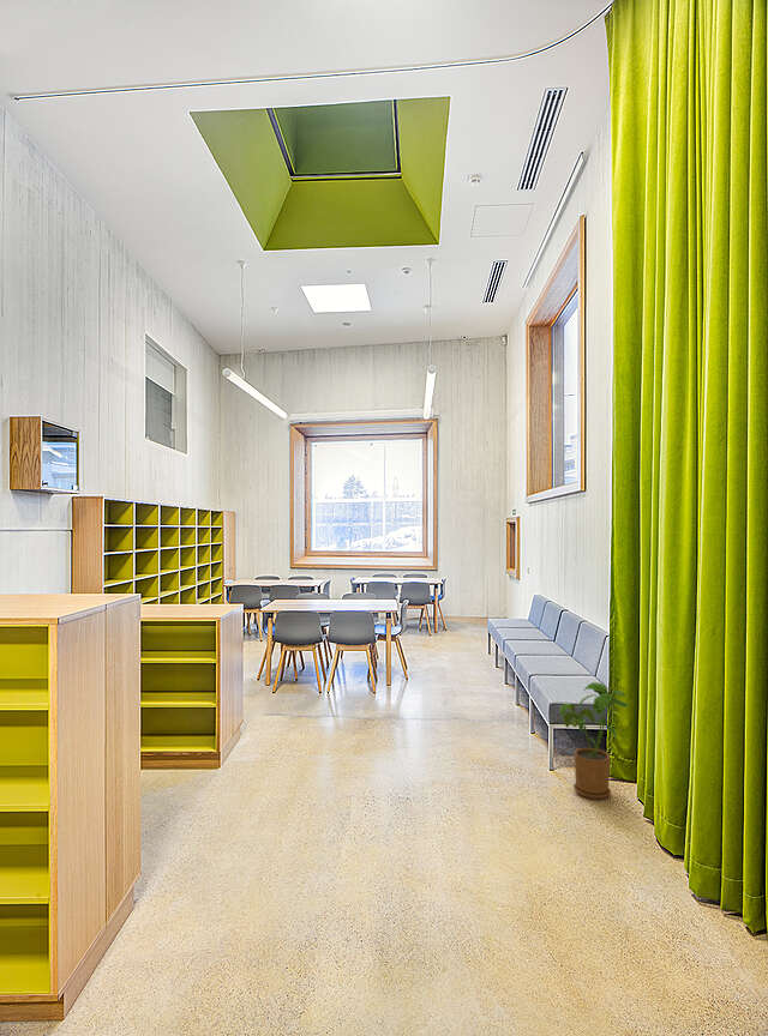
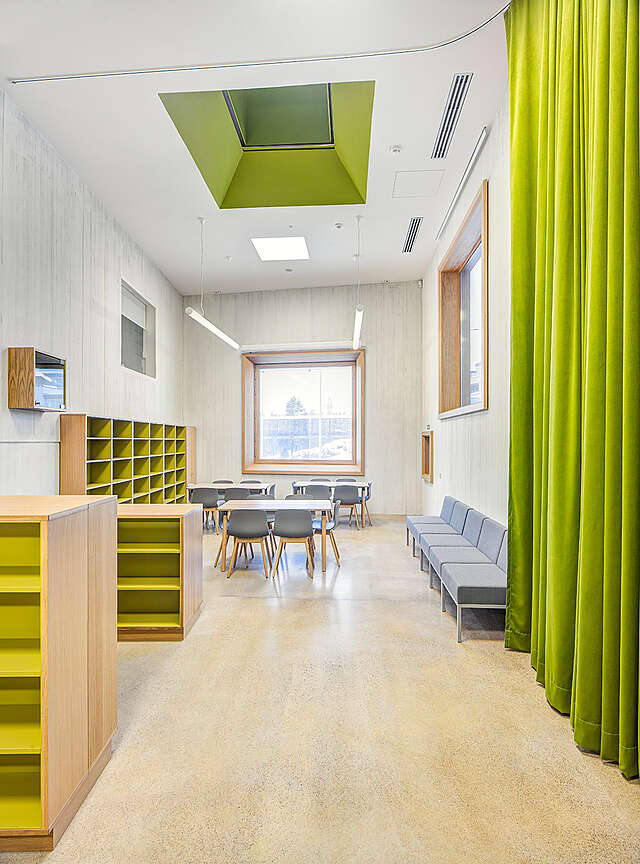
- house plant (589, 739)
